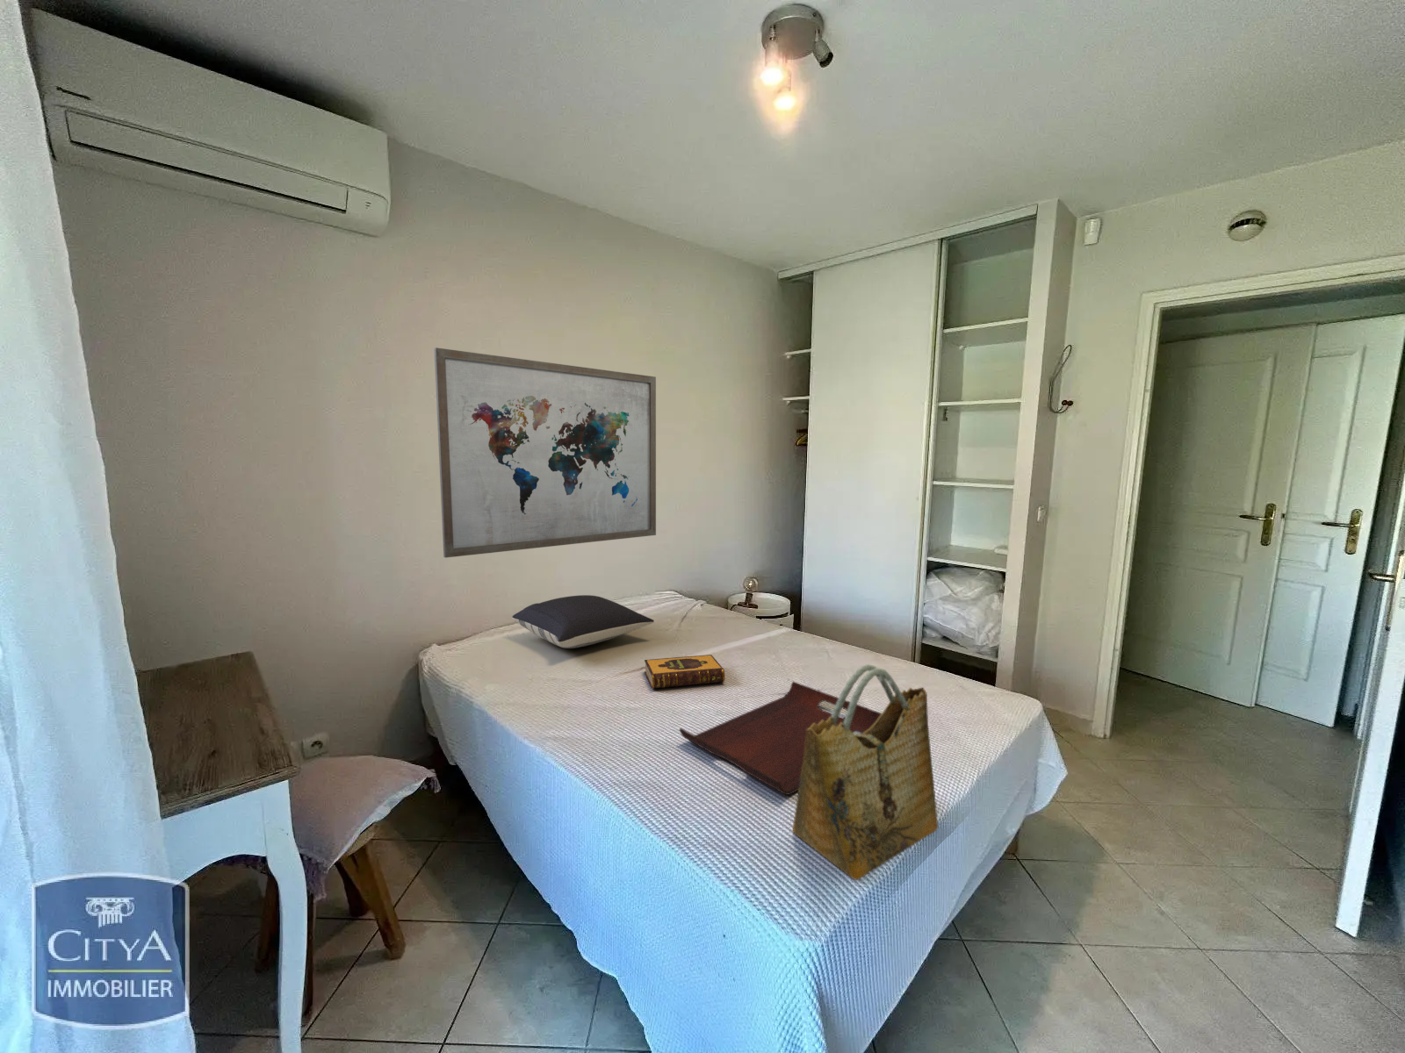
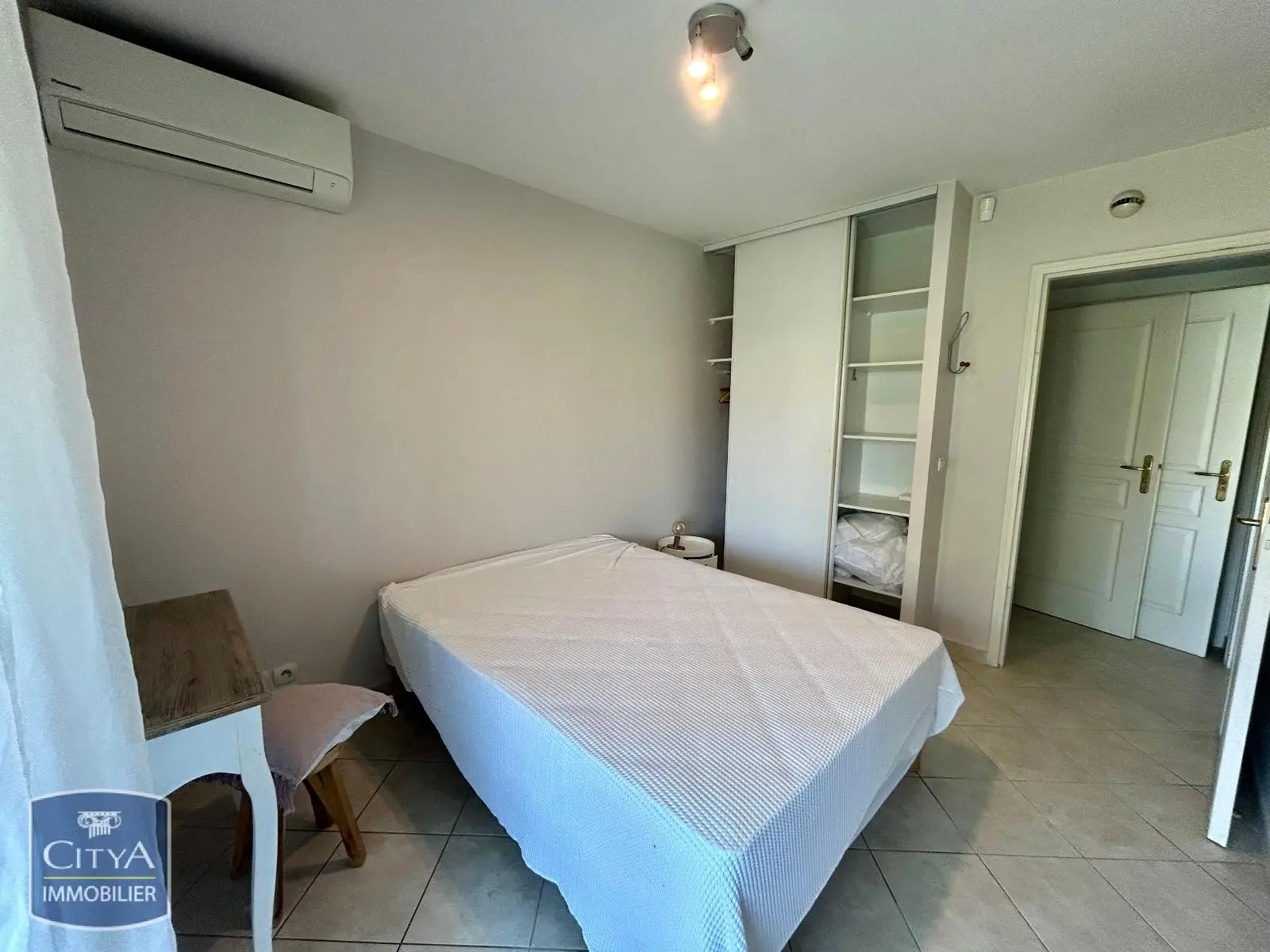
- wall art (562, 457)
- hardback book (684, 671)
- grocery bag (870, 750)
- pillow (582, 618)
- serving tray (787, 729)
